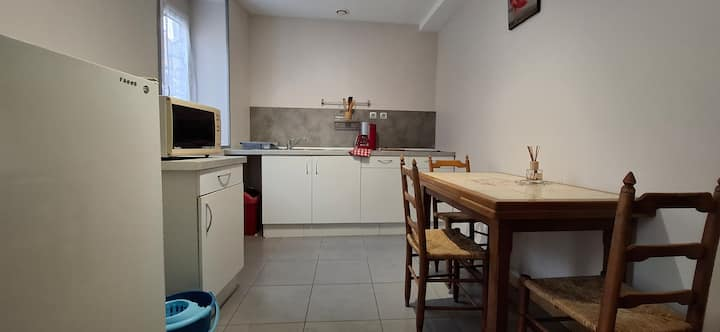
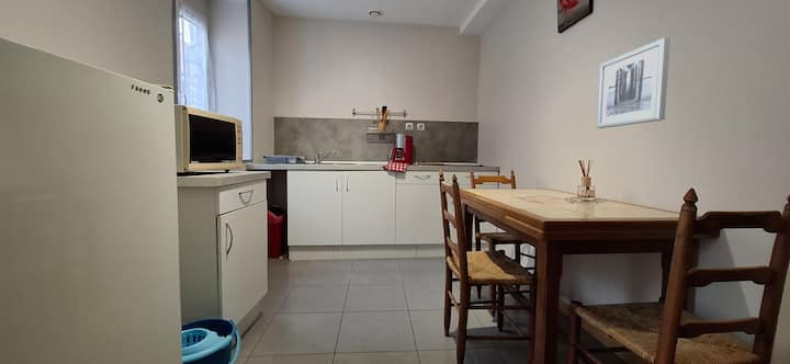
+ wall art (628, 88)
